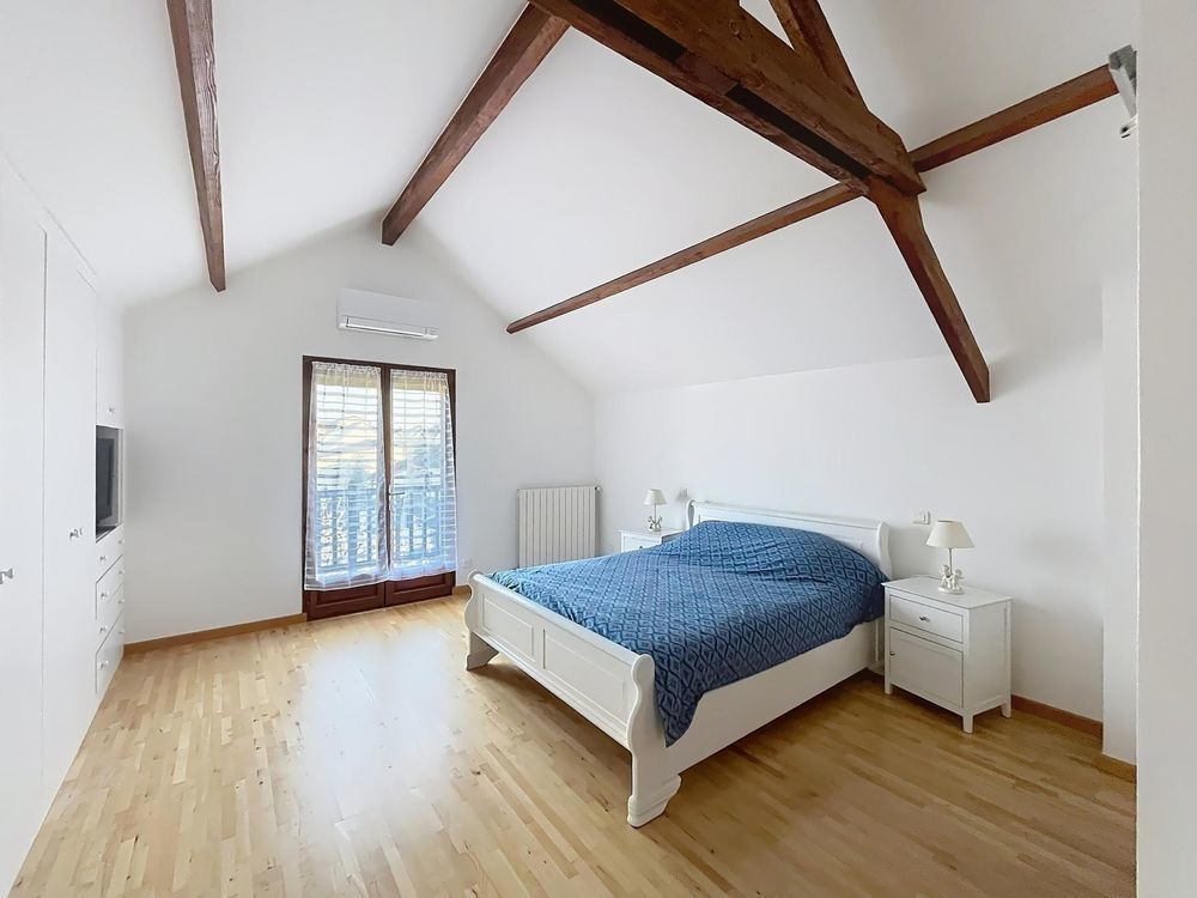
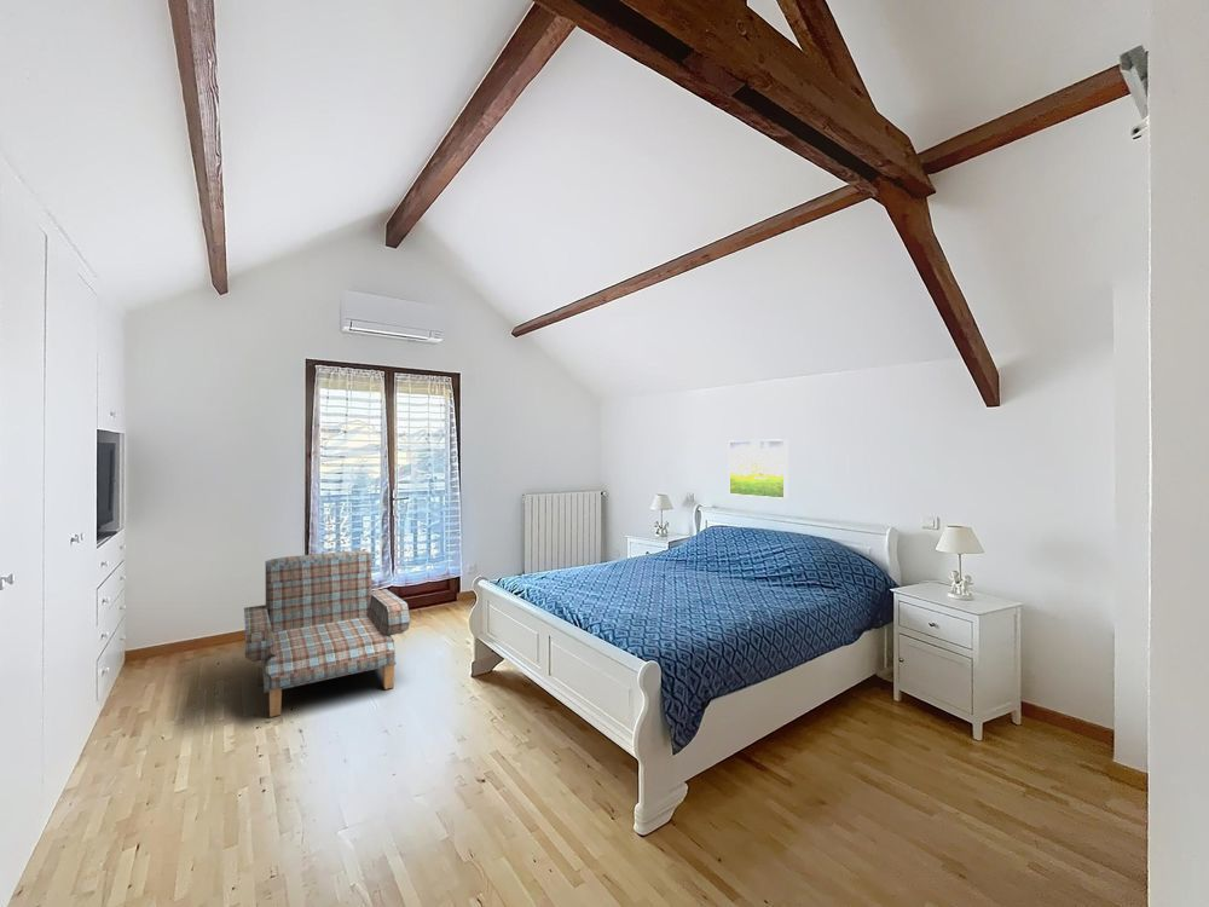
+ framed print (756, 468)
+ armchair (326, 620)
